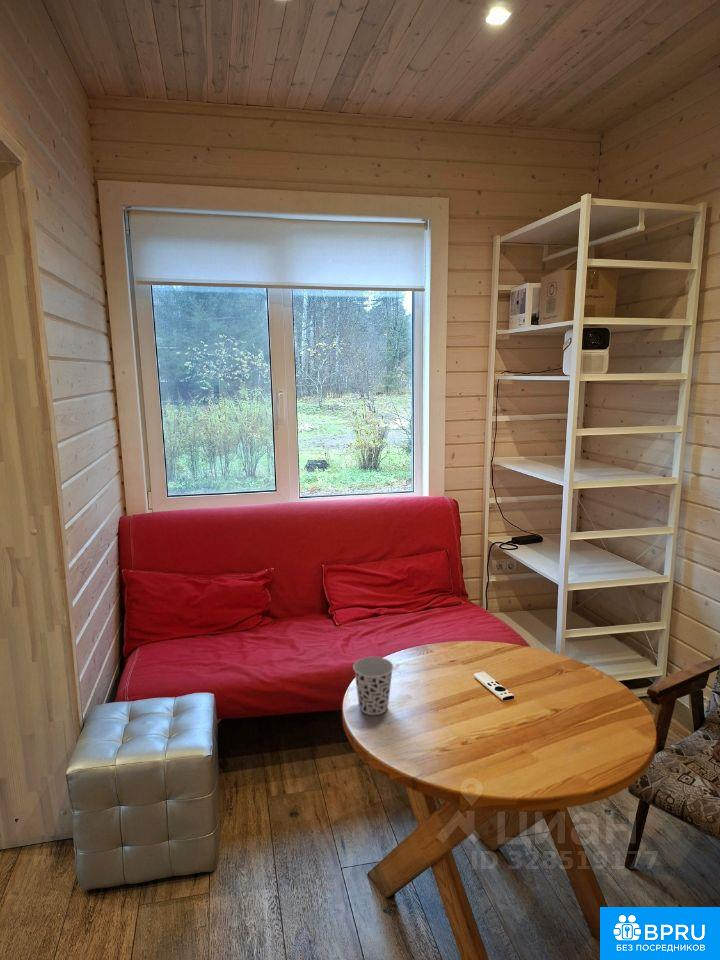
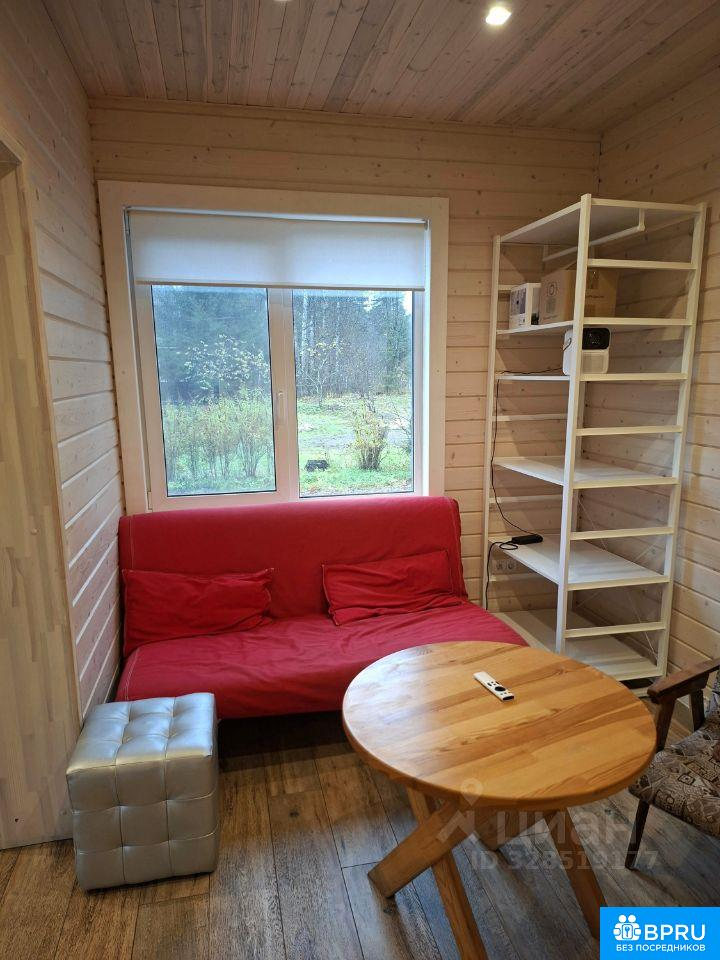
- cup (373, 686)
